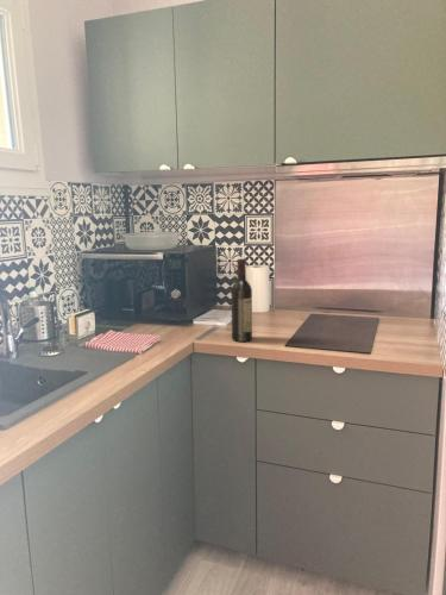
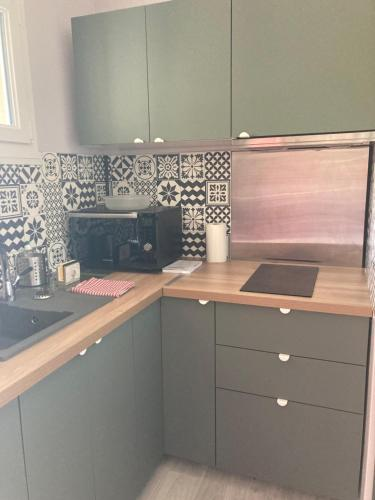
- wine bottle (241, 299)
